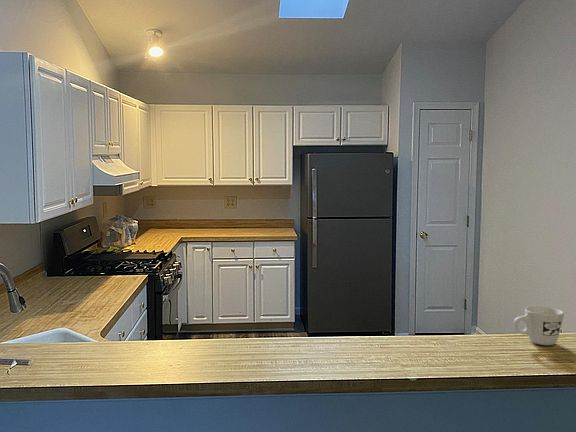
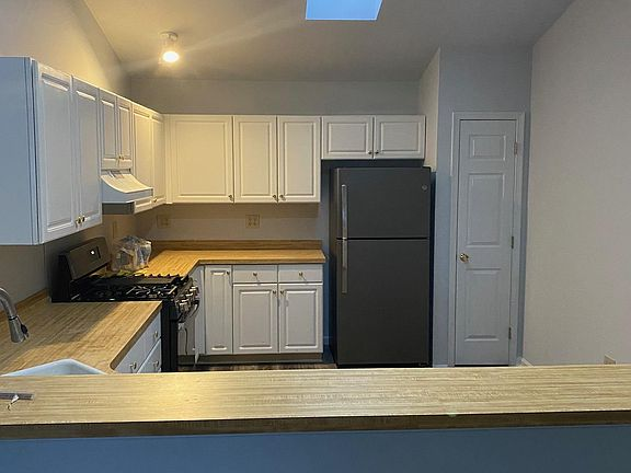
- mug (537, 326)
